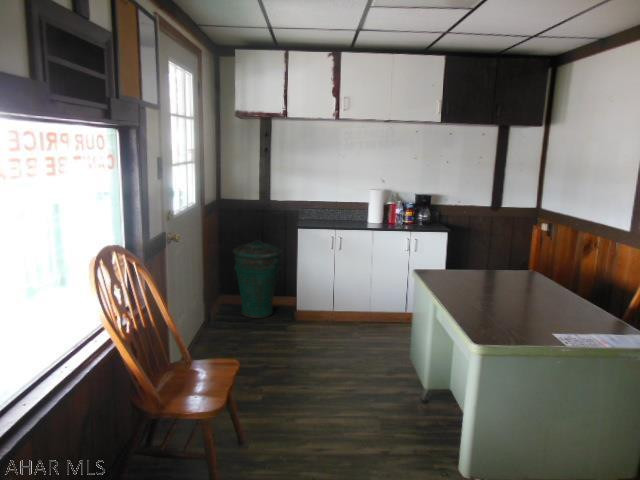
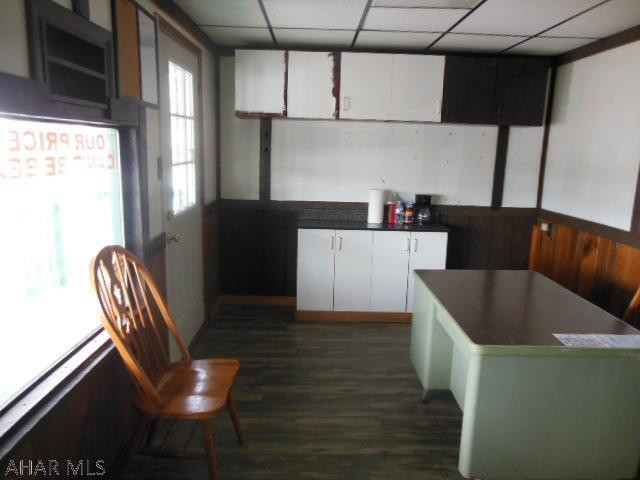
- trash can (257, 277)
